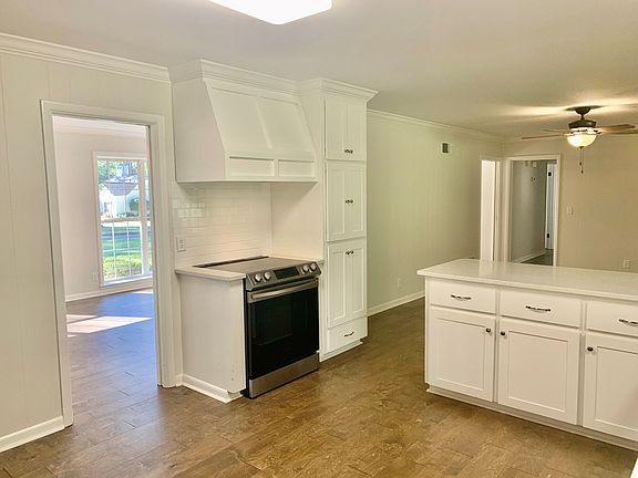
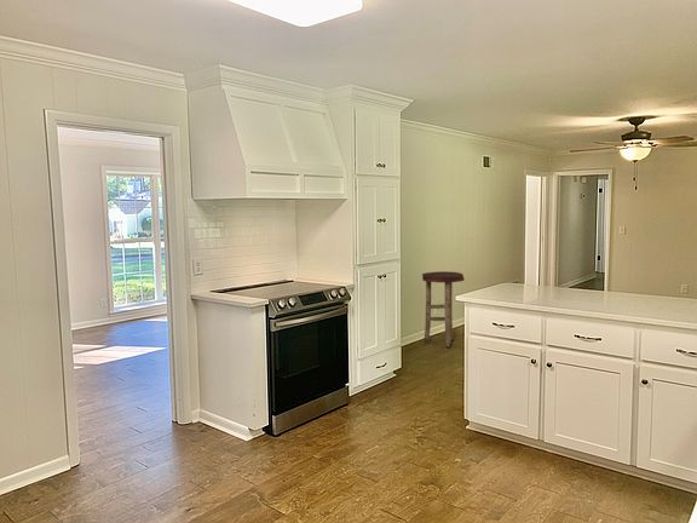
+ stool (443, 308)
